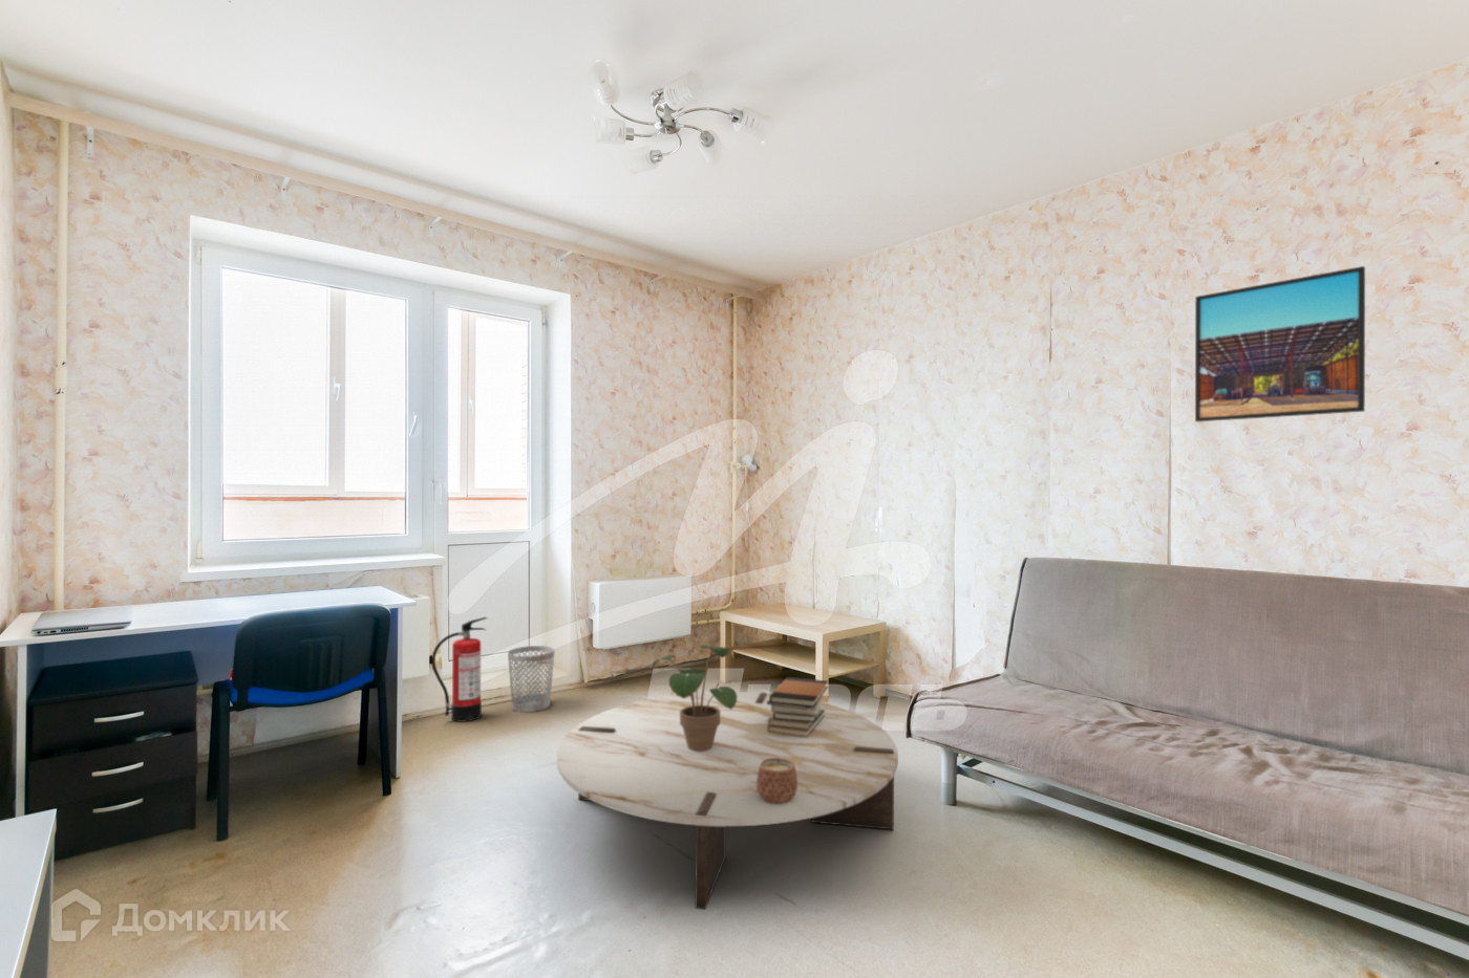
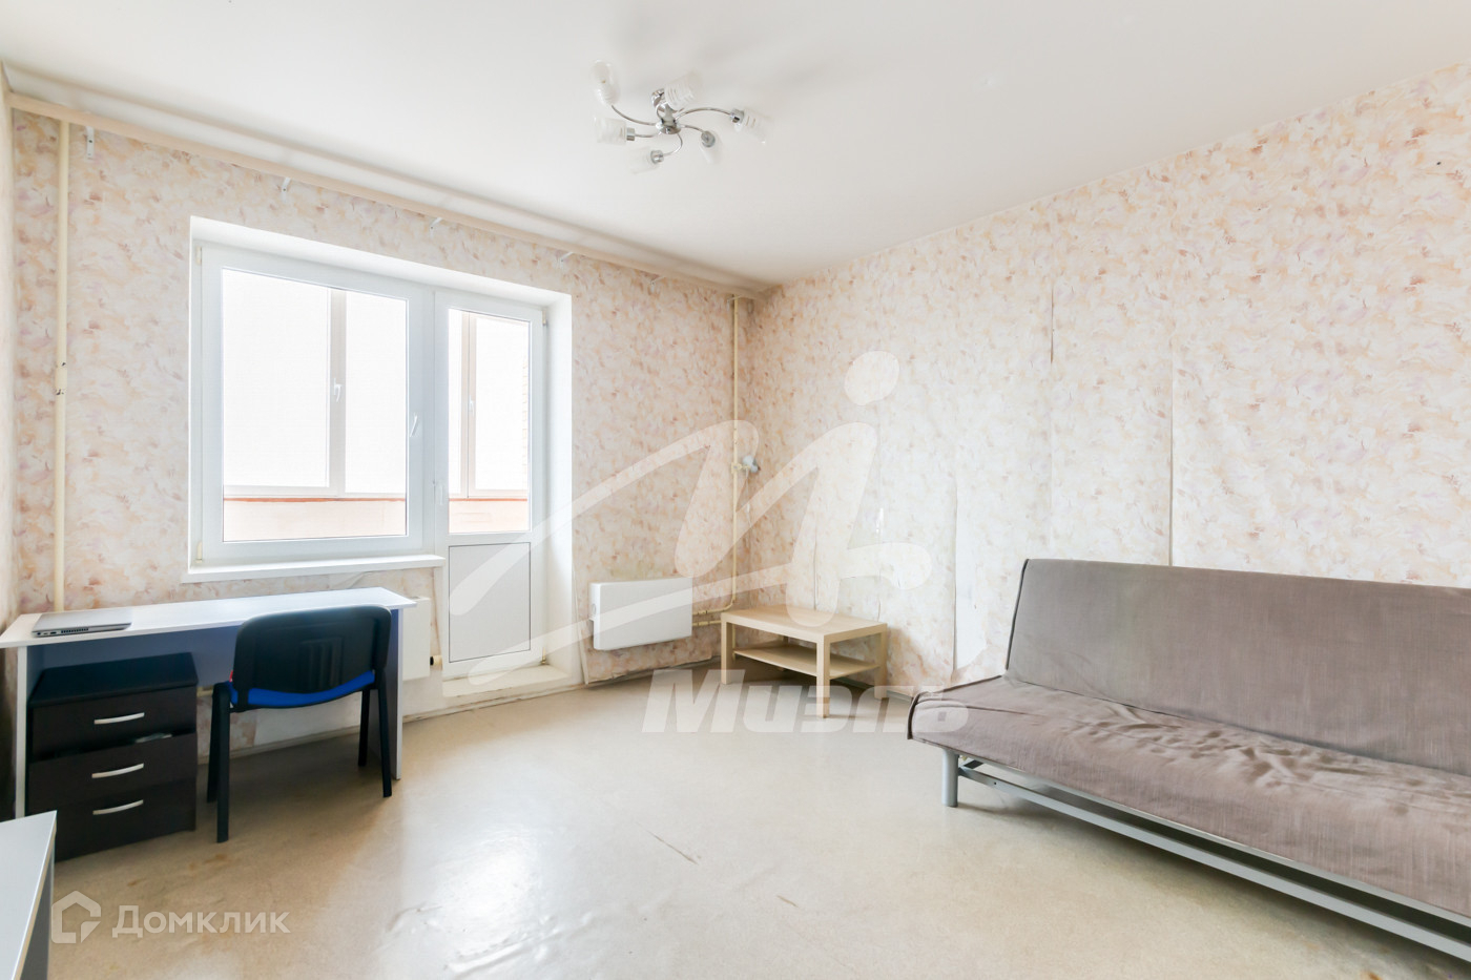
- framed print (1273, 349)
- book stack (798, 704)
- wastebasket (530, 678)
- coffee table (727, 775)
- potted plant (701, 699)
- fire extinguisher (460, 669)
- mug (777, 777)
